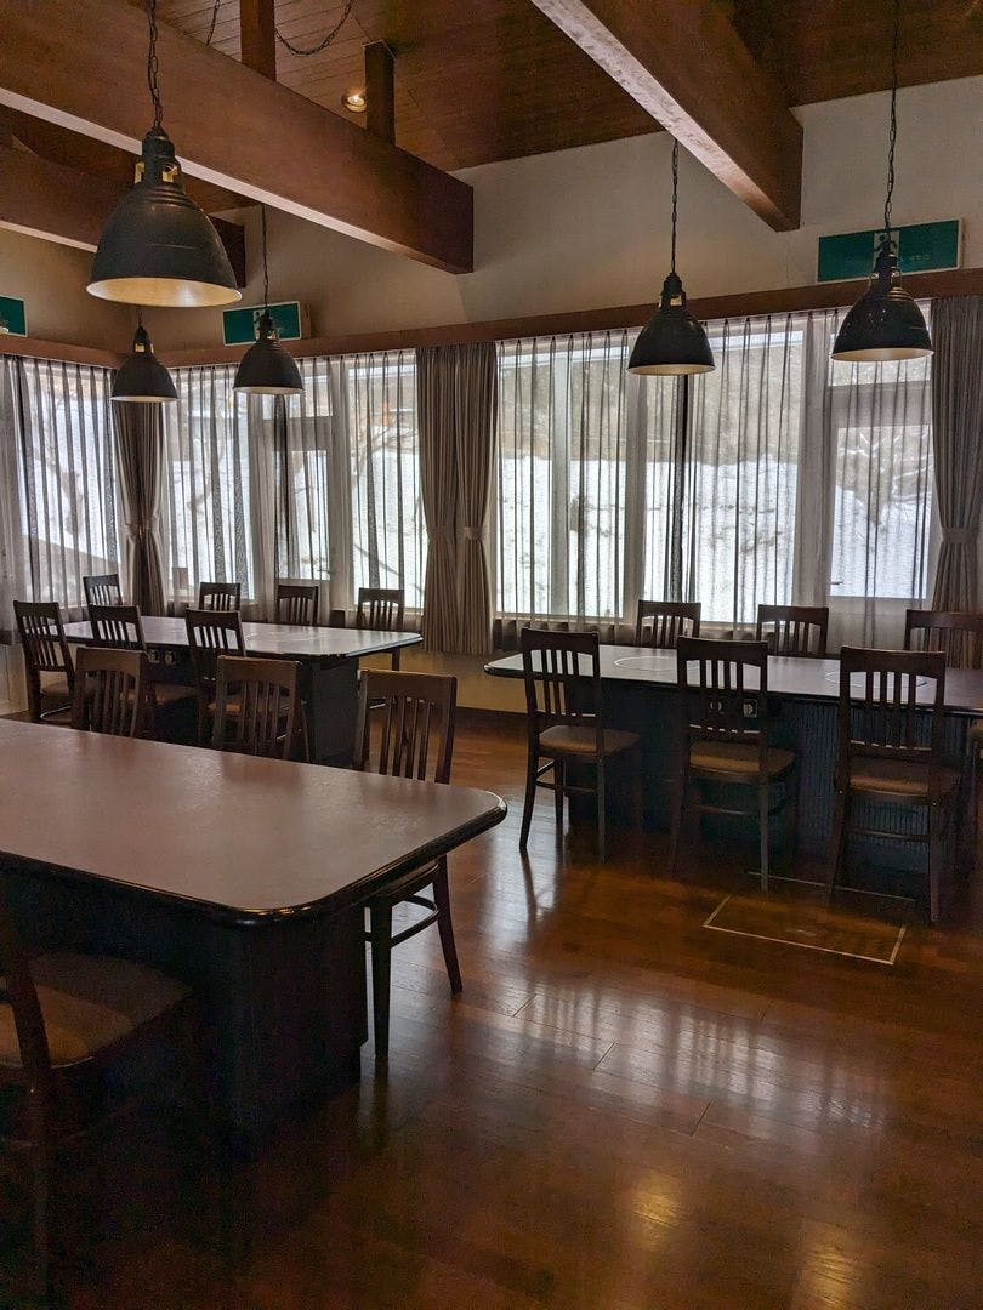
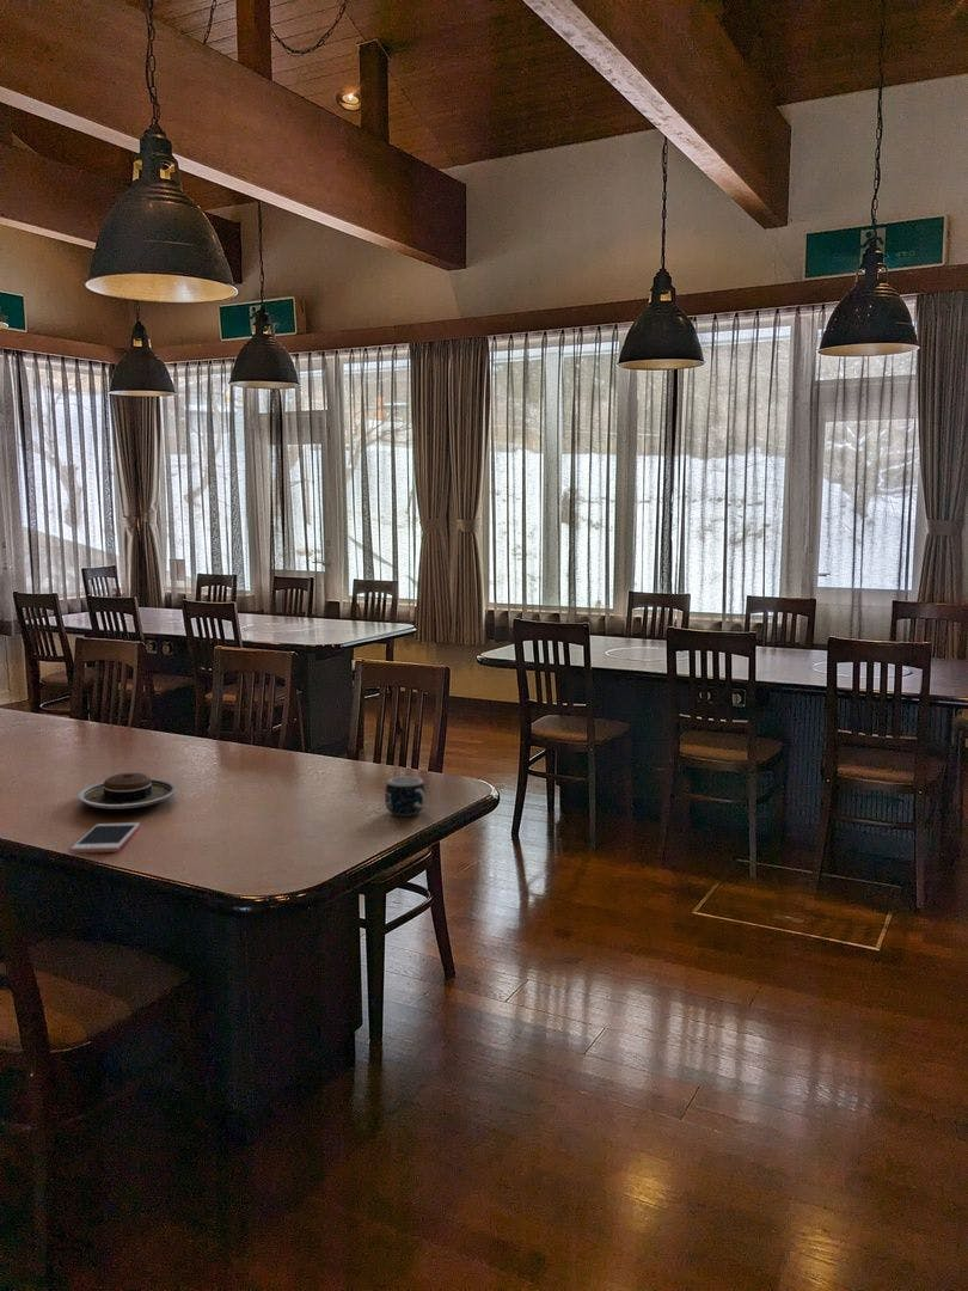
+ cell phone (106, 837)
+ mug (409, 797)
+ plate (128, 788)
